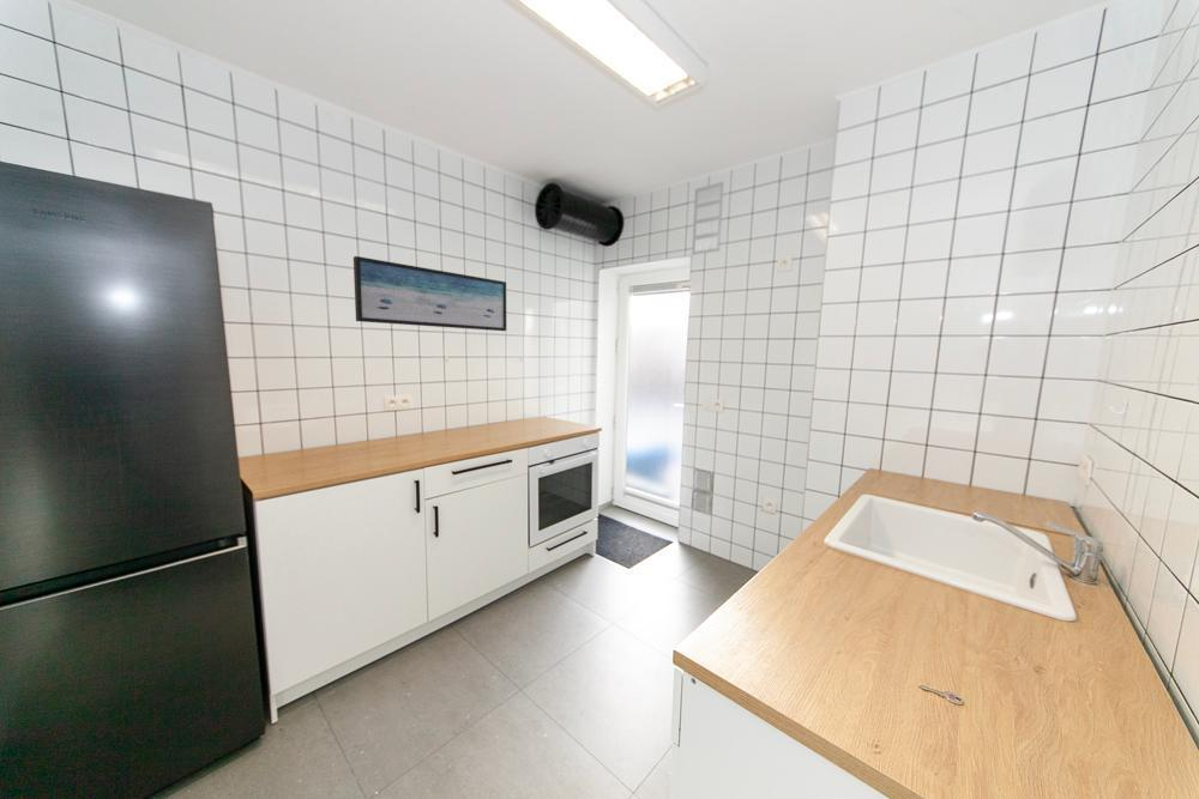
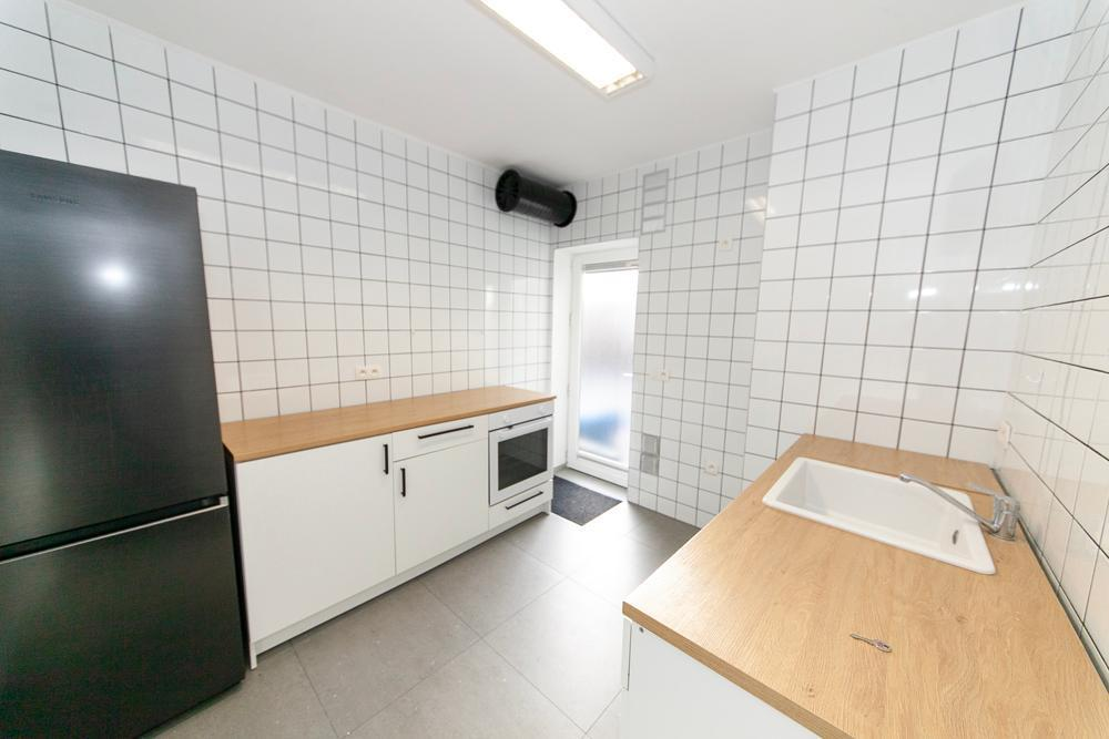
- wall art (440, 298)
